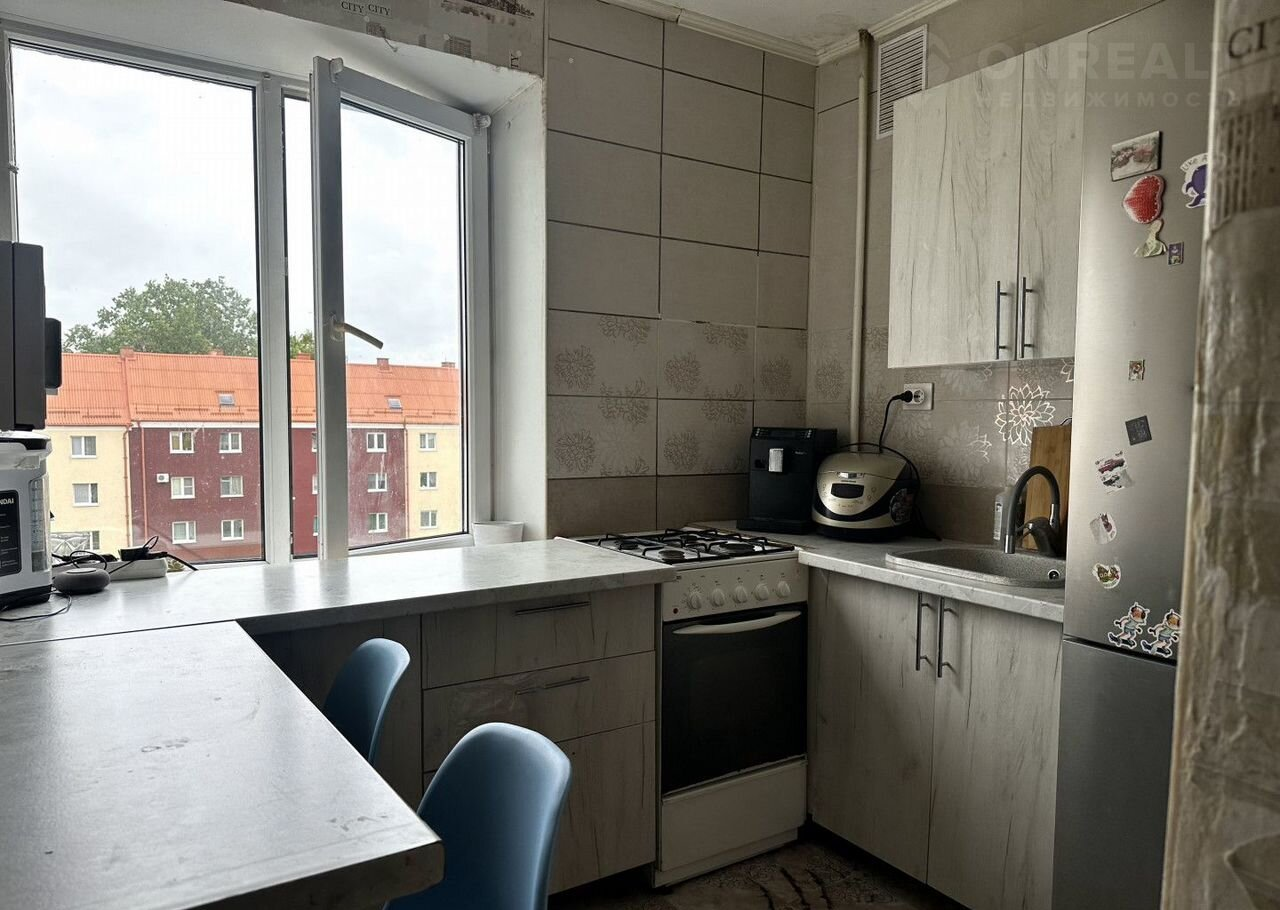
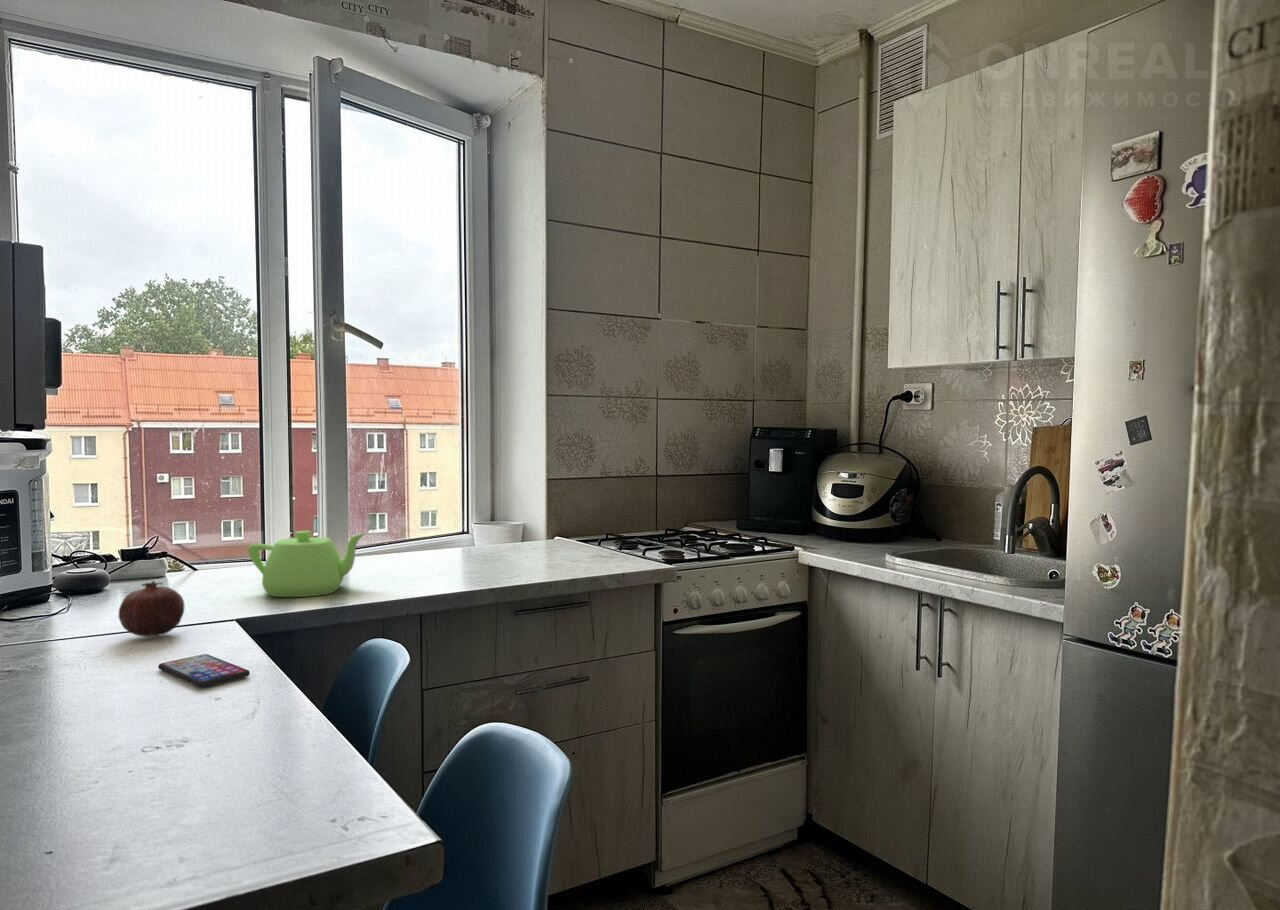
+ fruit (151, 608)
+ teapot (308, 560)
+ smartphone (203, 669)
